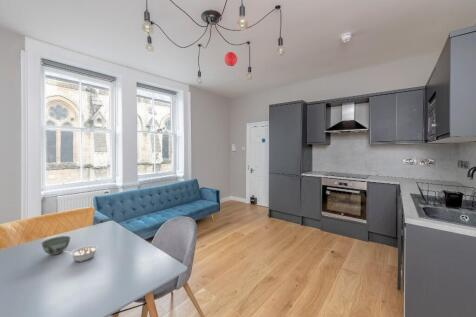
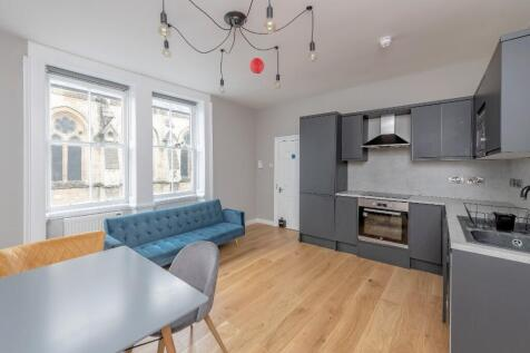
- legume (83, 253)
- bowl (56, 246)
